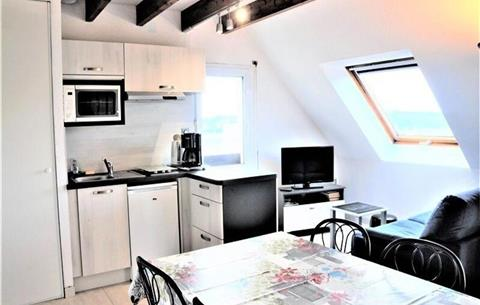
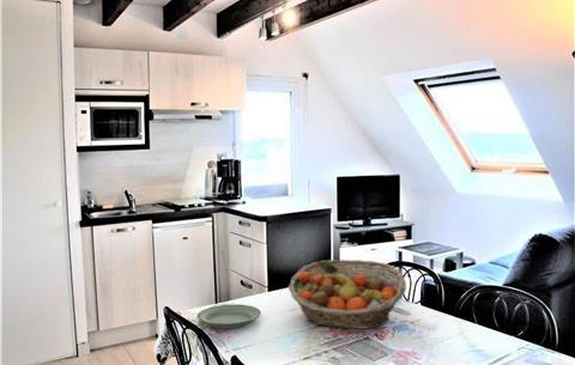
+ plate (229, 316)
+ fruit basket (346, 292)
